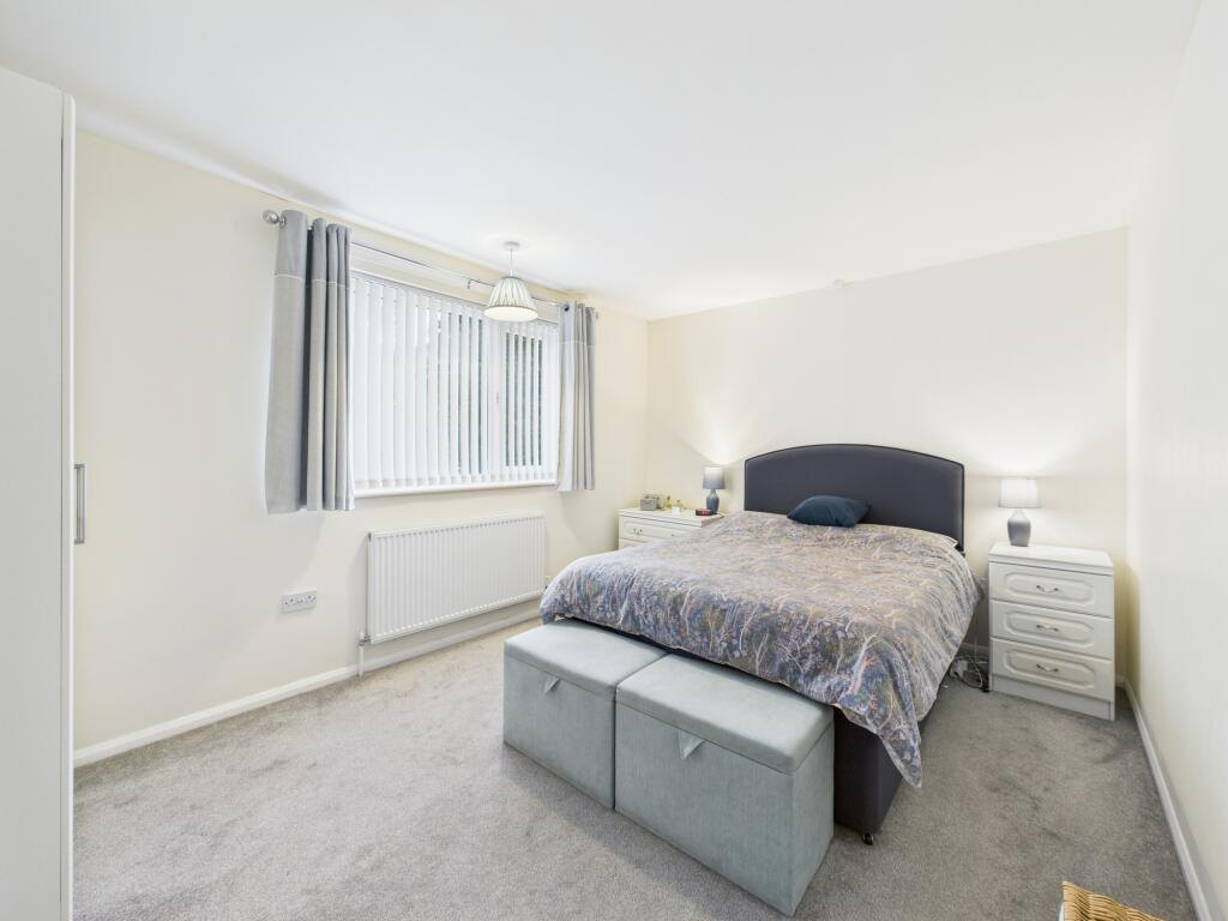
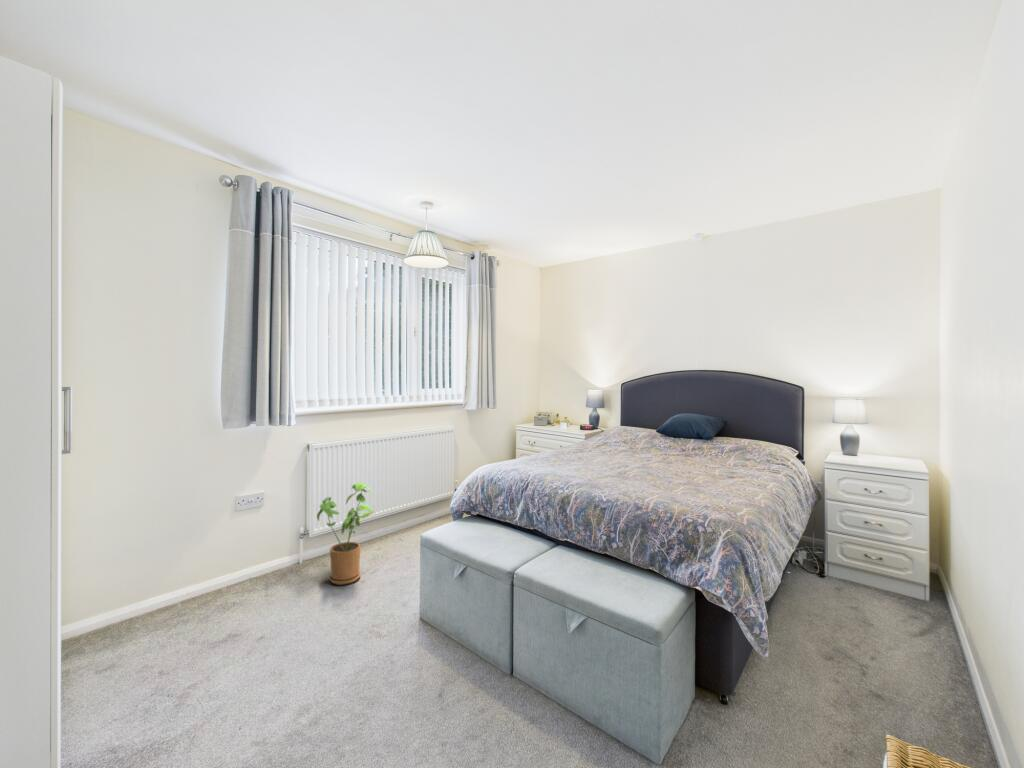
+ house plant (349, 532)
